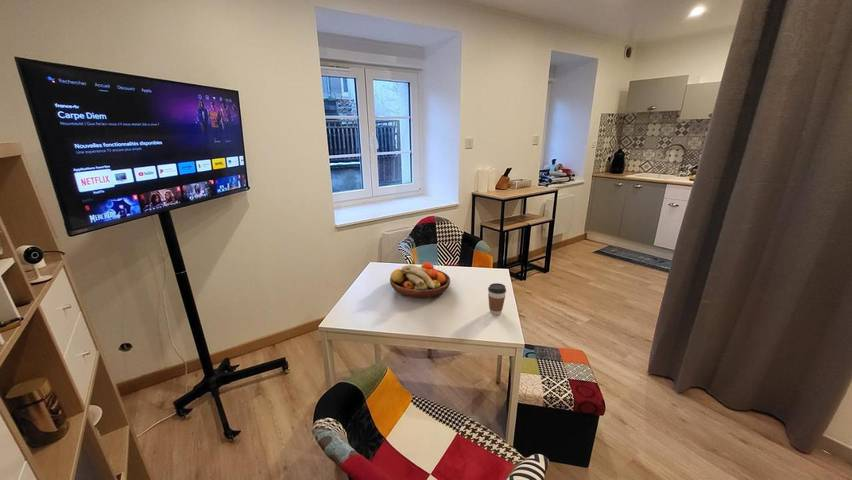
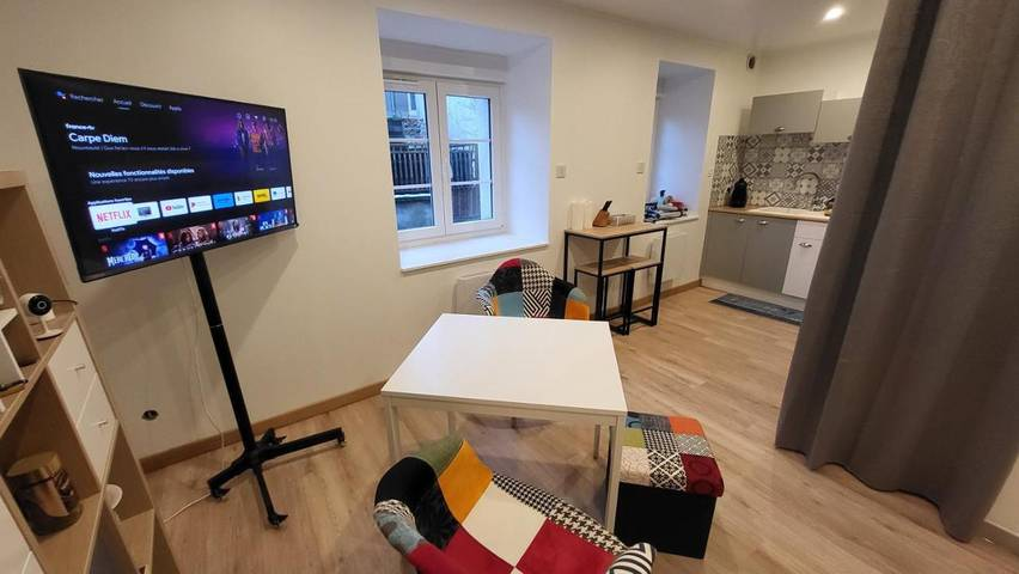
- coffee cup (496, 299)
- fruit bowl (420, 276)
